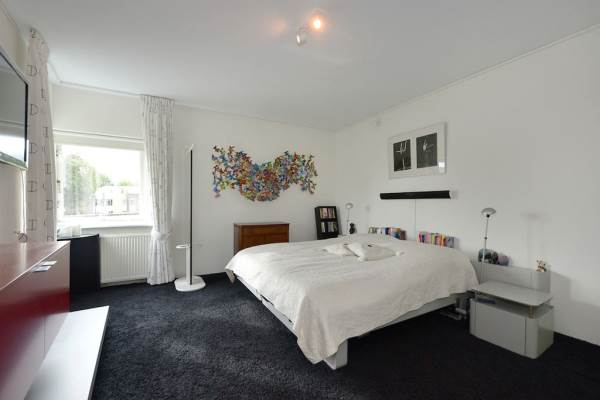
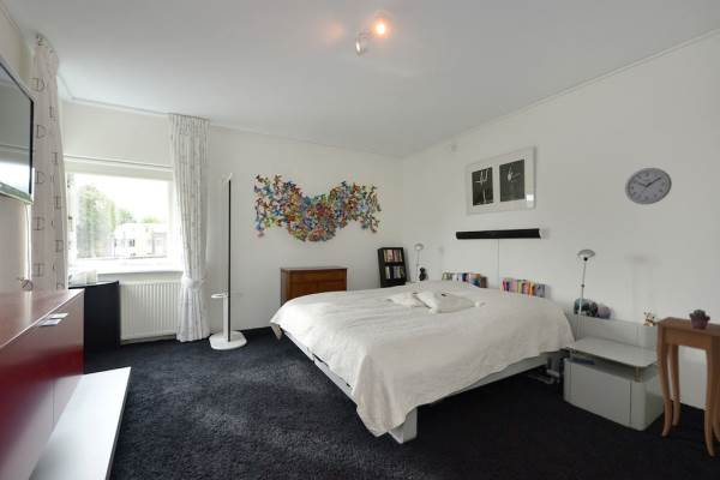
+ potted succulent (698, 318)
+ wall clock (647, 186)
+ side table (678, 380)
